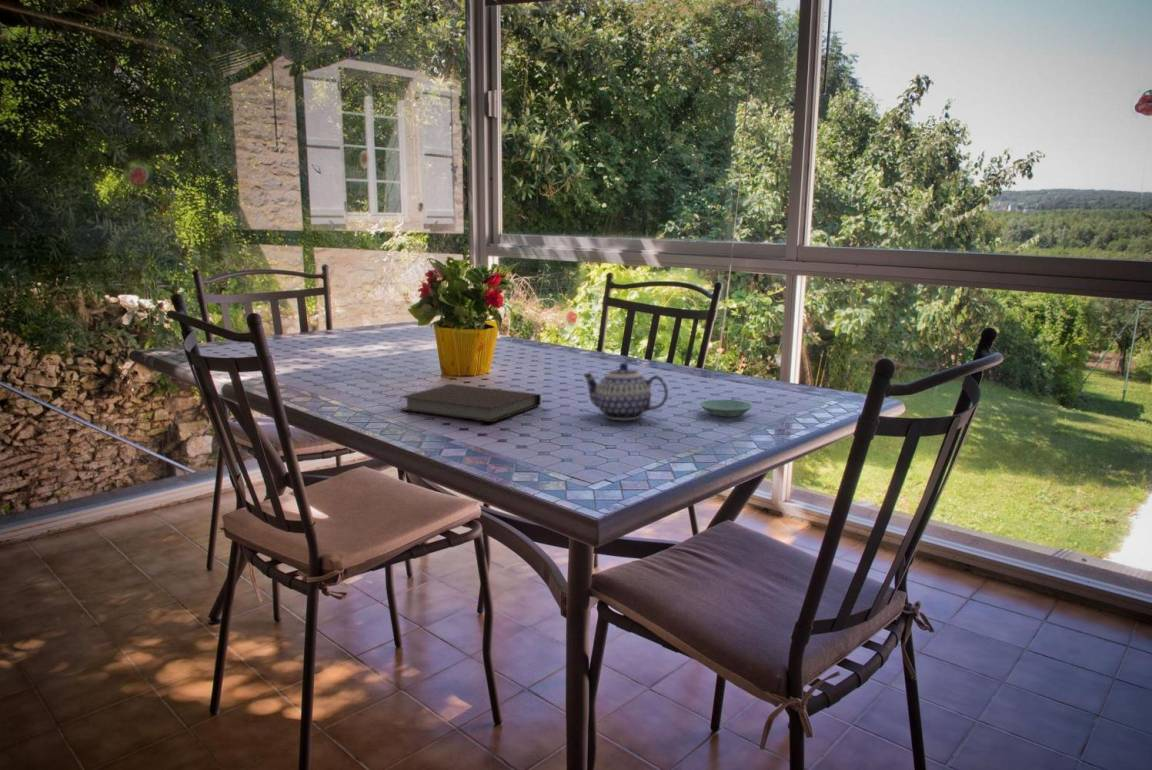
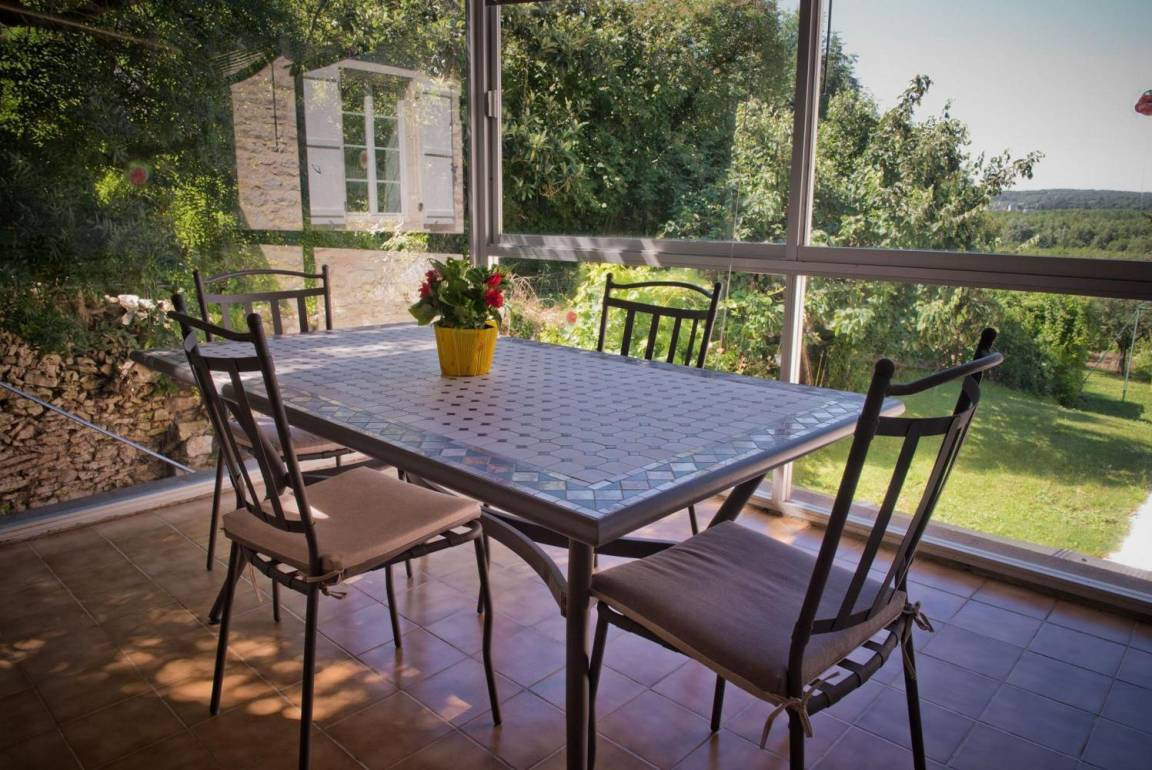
- saucer (725, 409)
- teapot (624, 390)
- notebook (471, 401)
